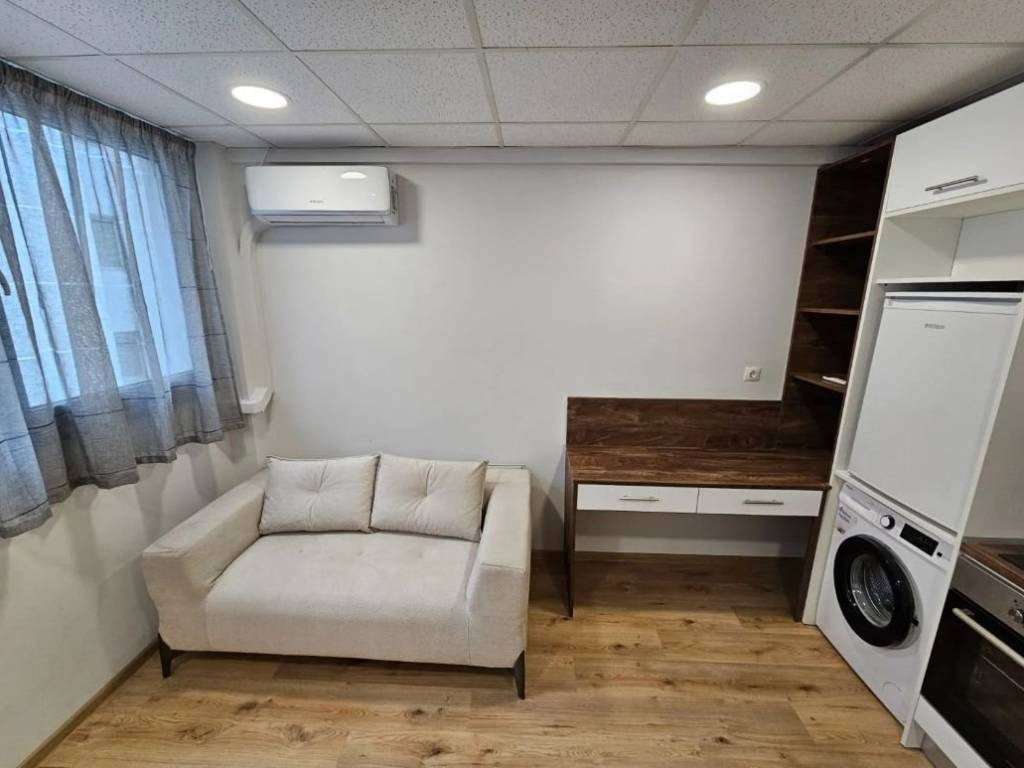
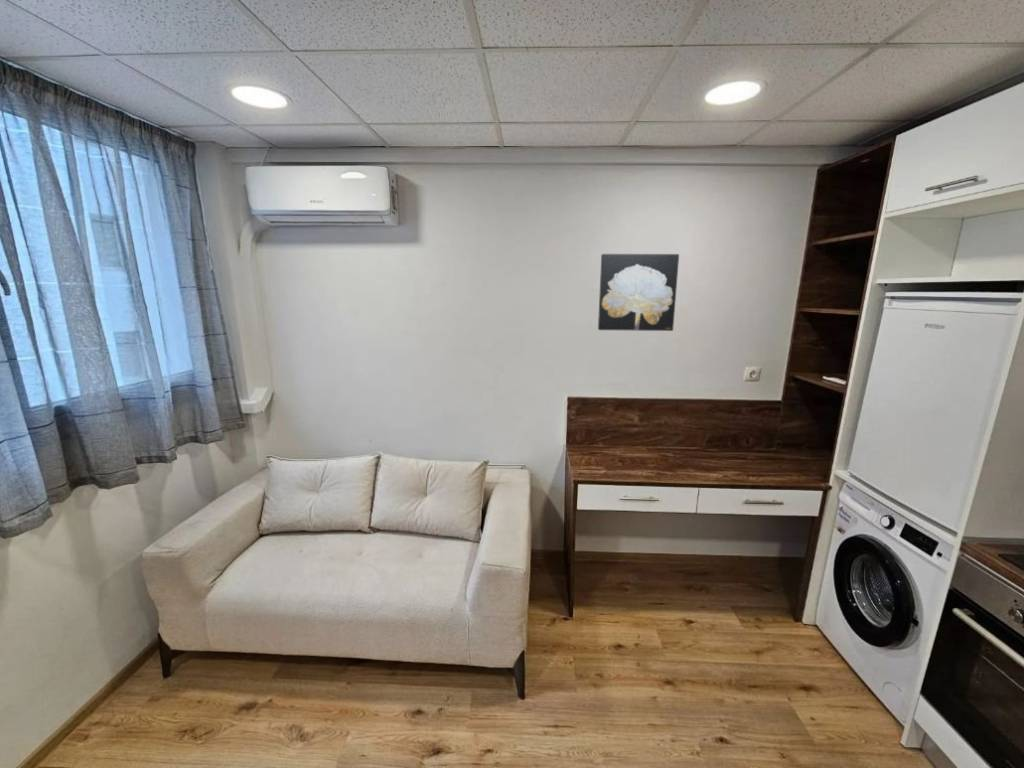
+ wall art (637, 292)
